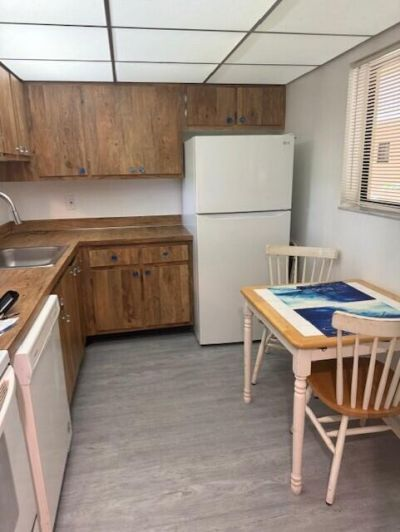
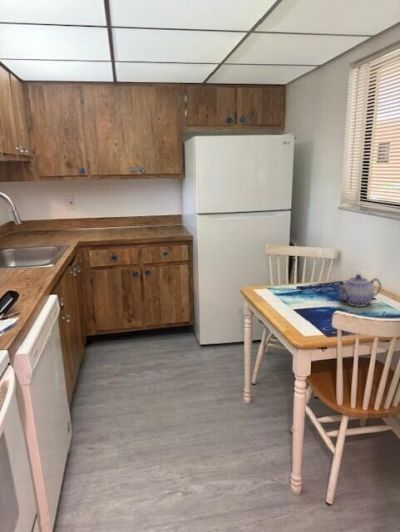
+ teapot (357, 288)
